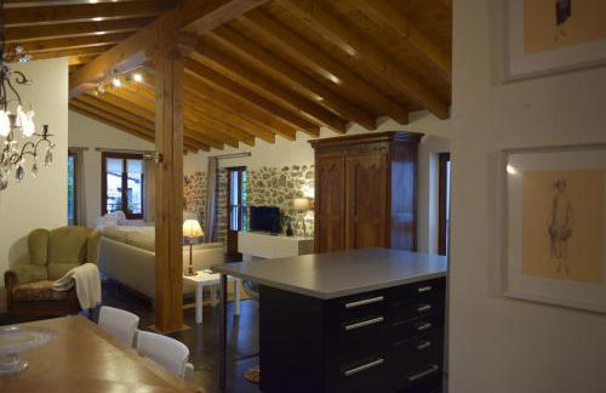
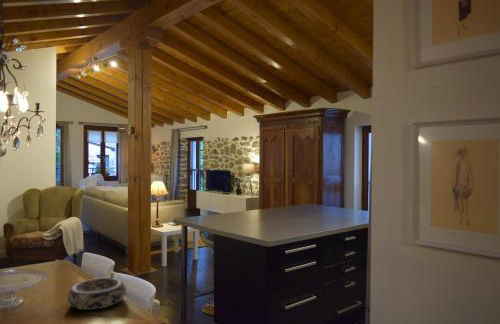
+ decorative bowl (97, 293)
